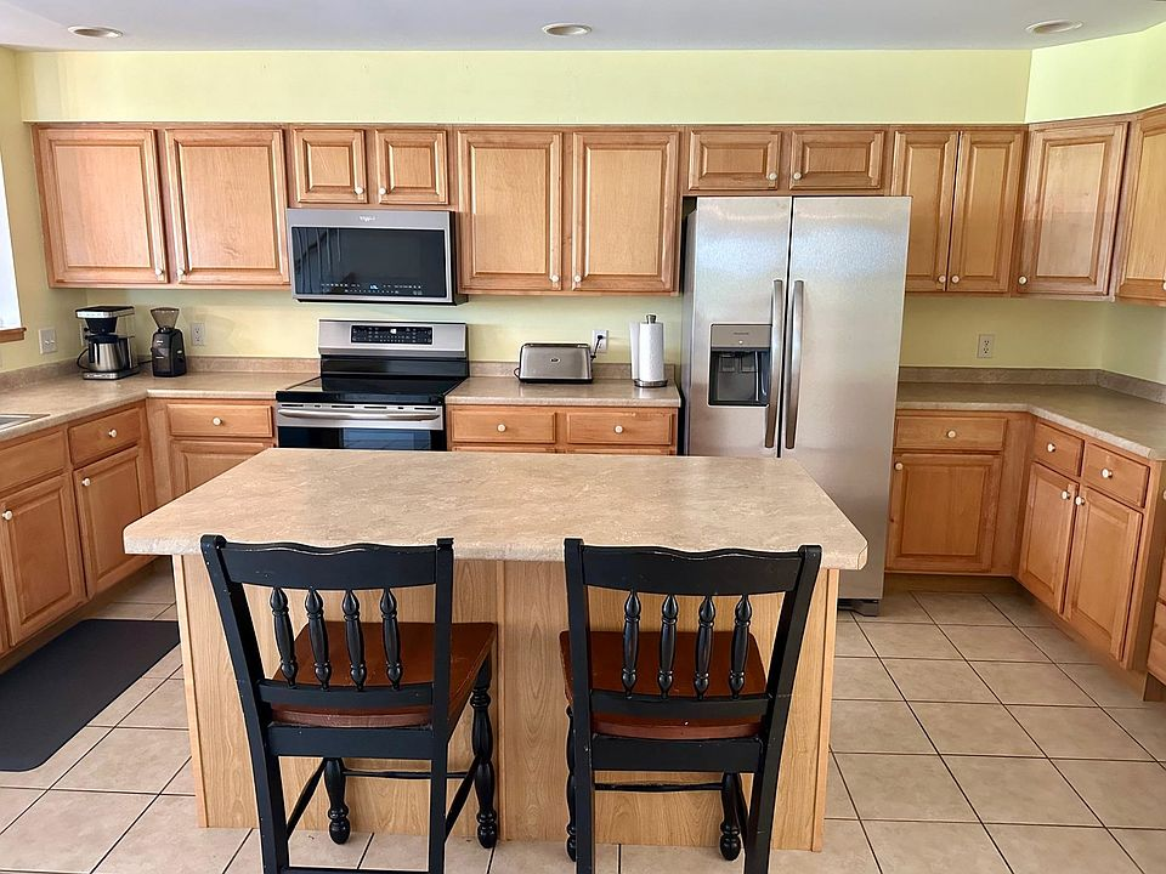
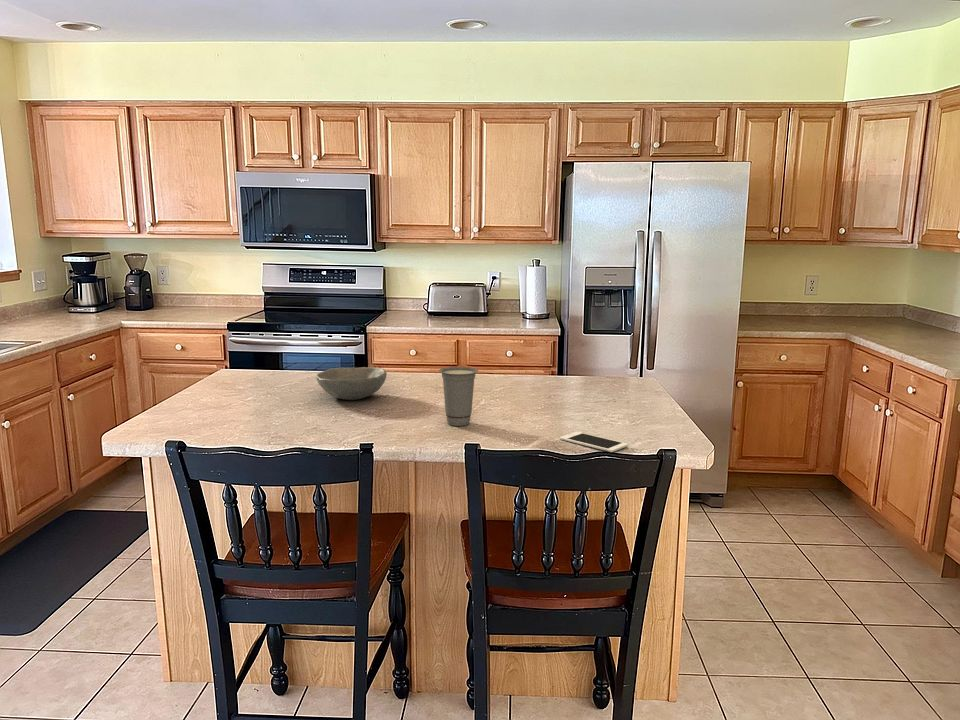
+ cell phone (593, 441)
+ cup (458, 397)
+ bowl (352, 385)
